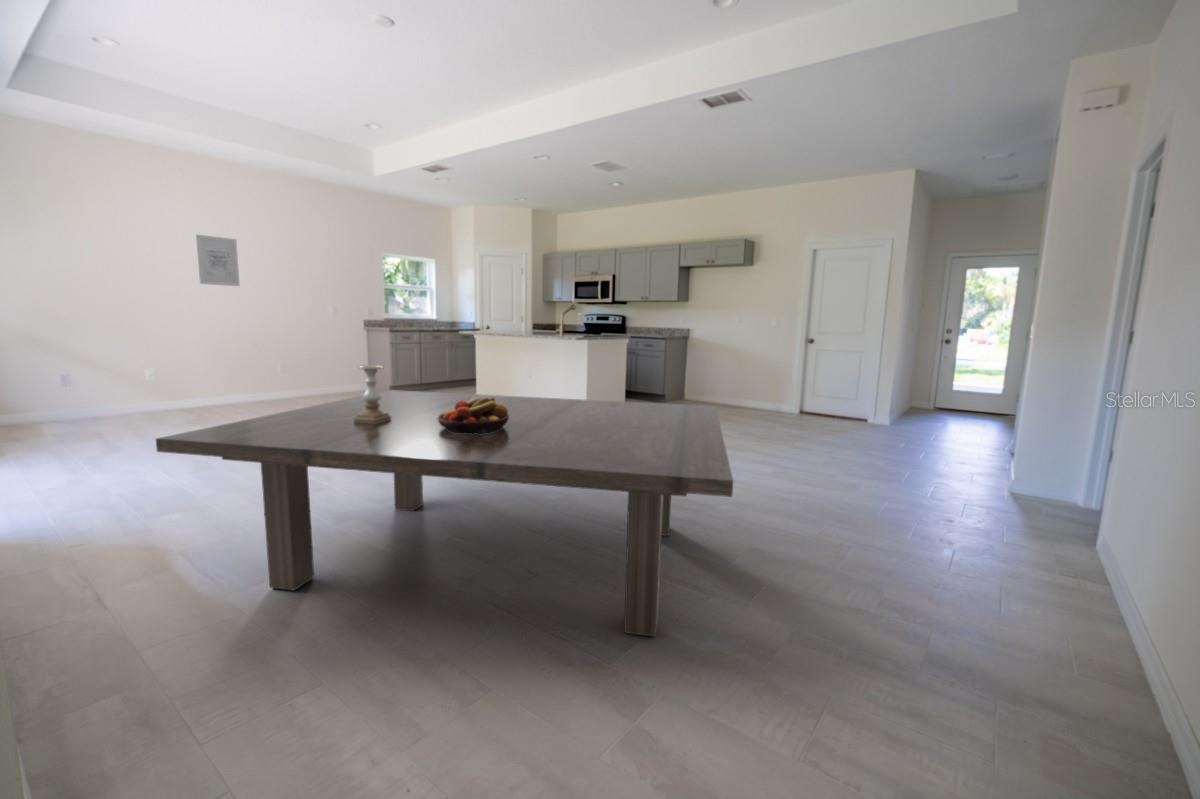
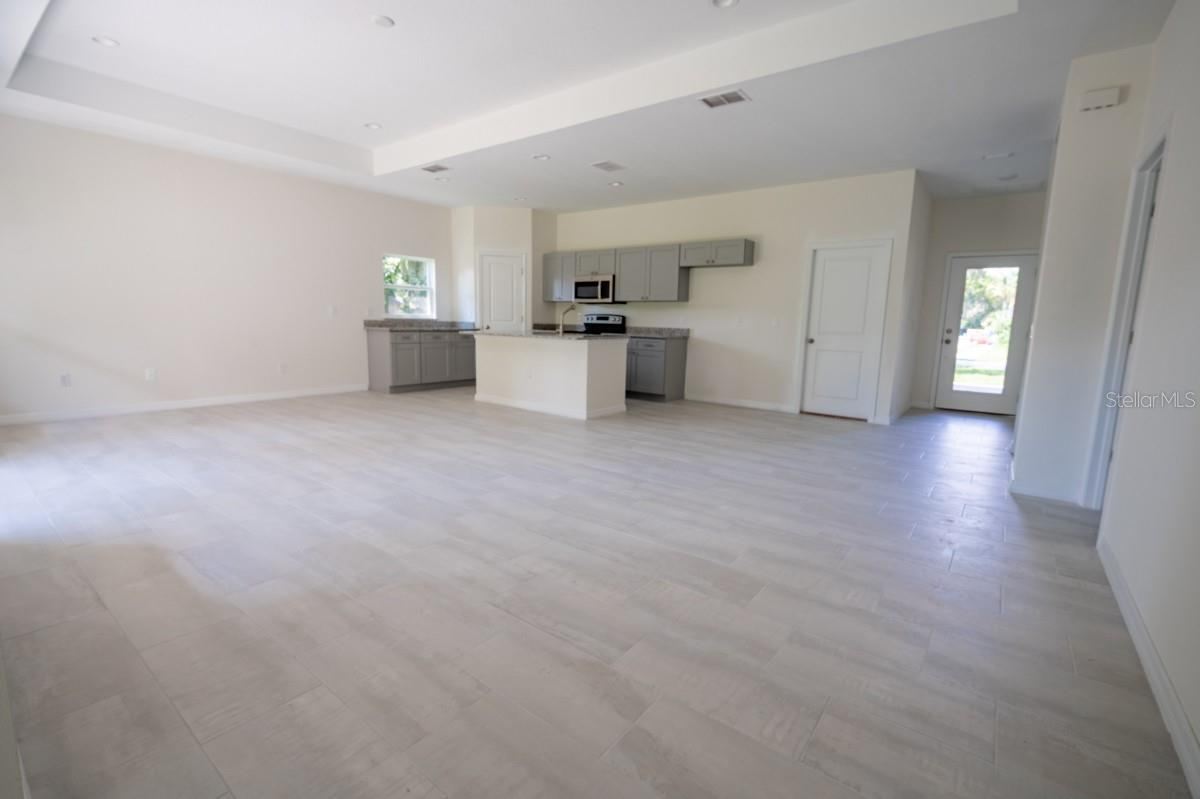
- candle holder (371, 393)
- wall art (218, 261)
- dining table (498, 481)
- fruit bowl (473, 412)
